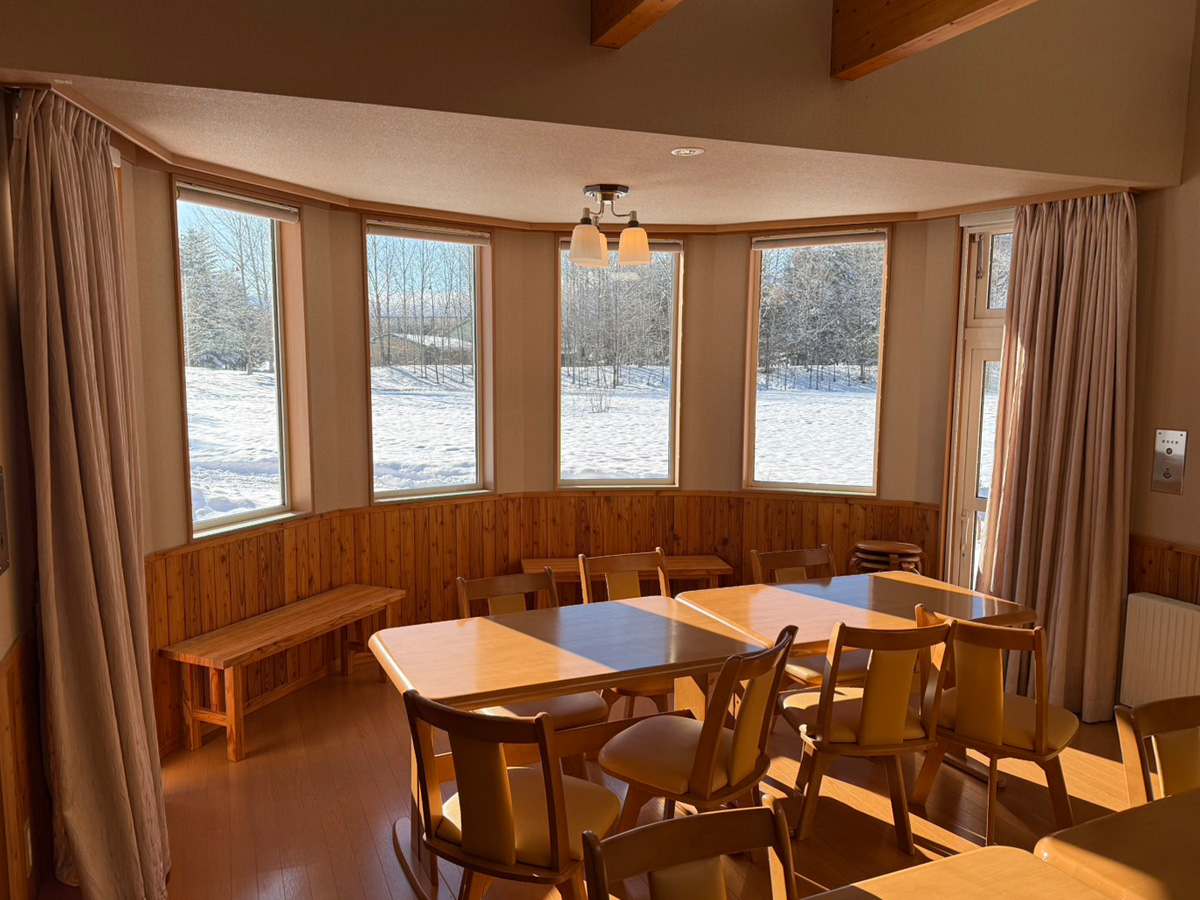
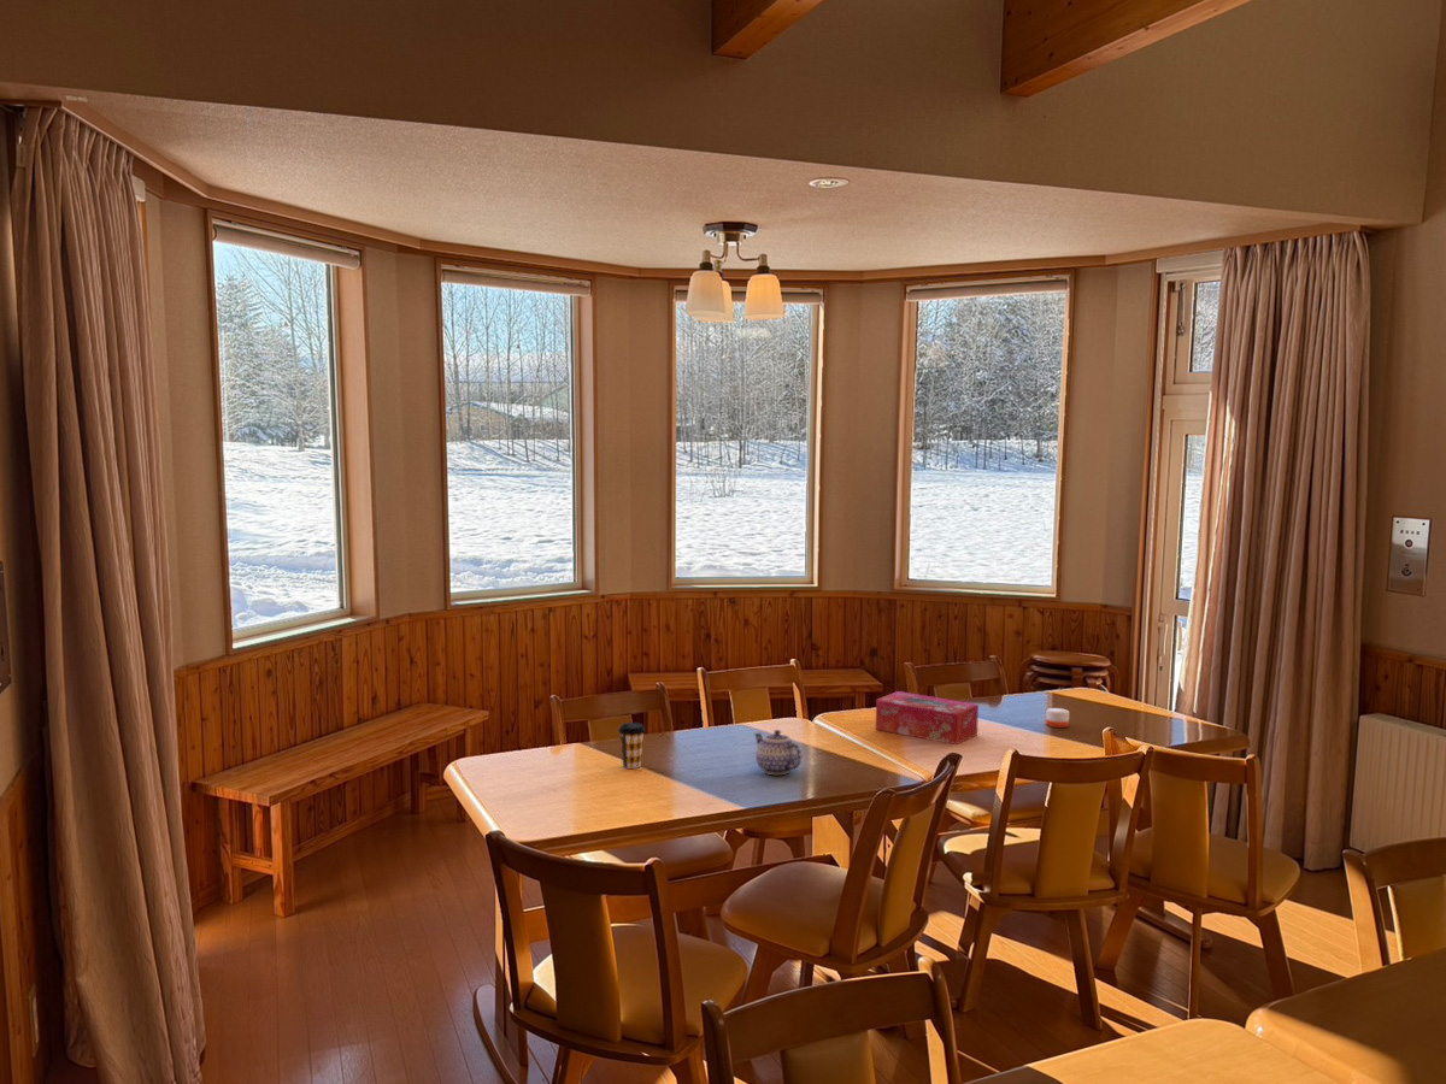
+ tissue box (925, 717)
+ candle (1057, 709)
+ teapot (776, 750)
+ coffee cup (631, 746)
